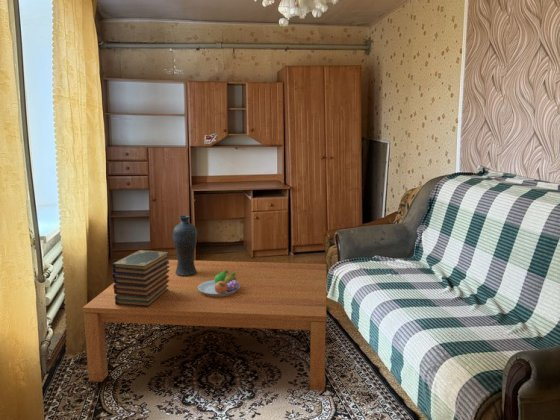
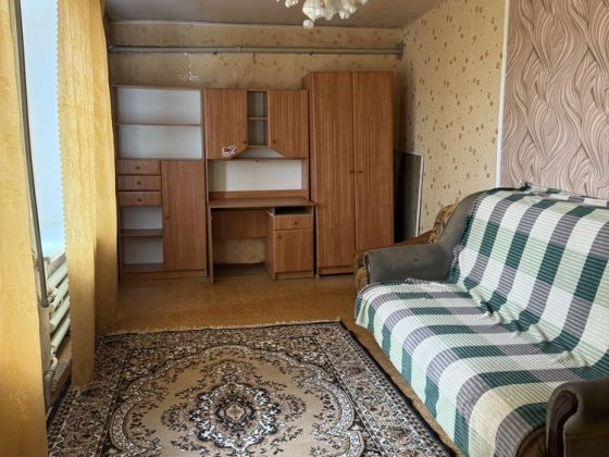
- vase (185, 245)
- book stack (142, 277)
- coffee table (220, 316)
- fruit bowl (220, 281)
